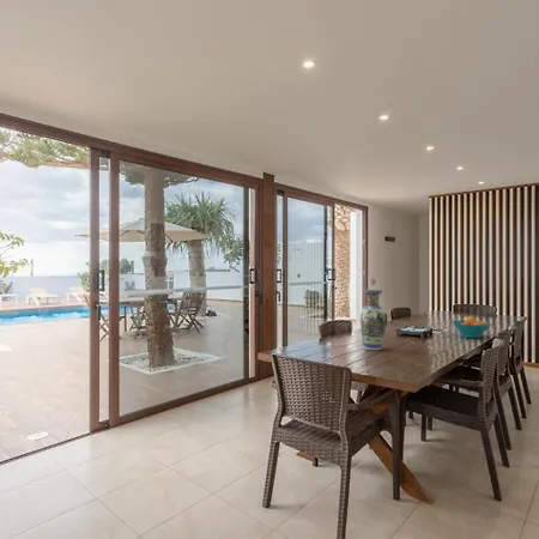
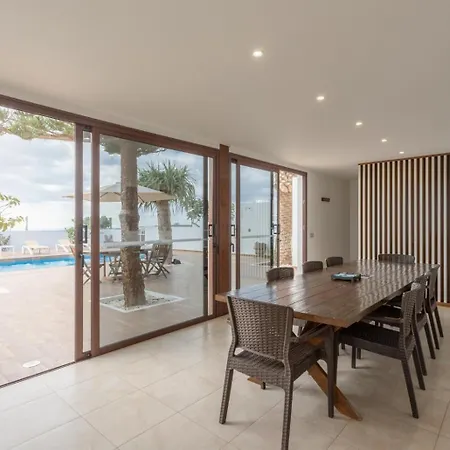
- fruit bowl (471, 326)
- vase (373, 319)
